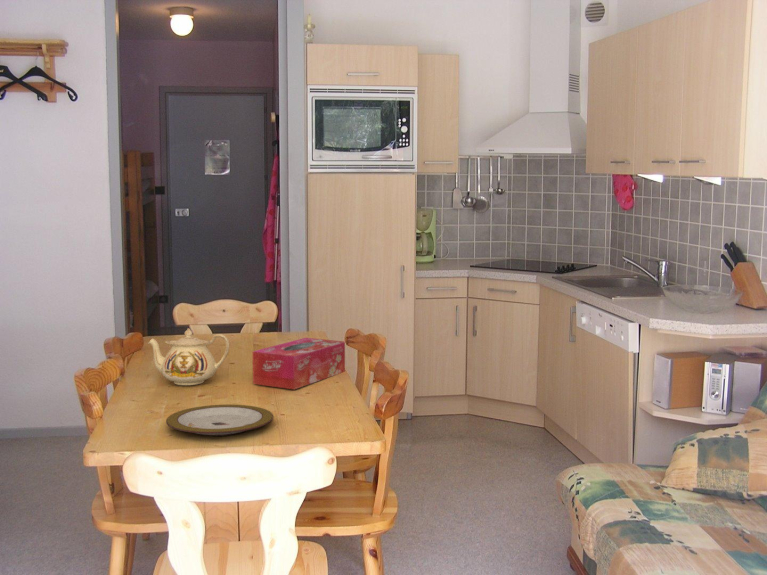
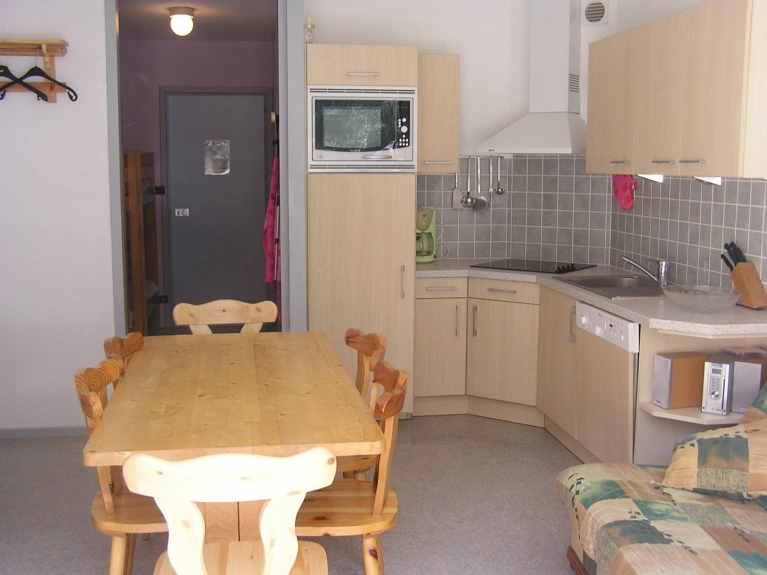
- tissue box (300, 361)
- plate (220, 421)
- teapot (188, 355)
